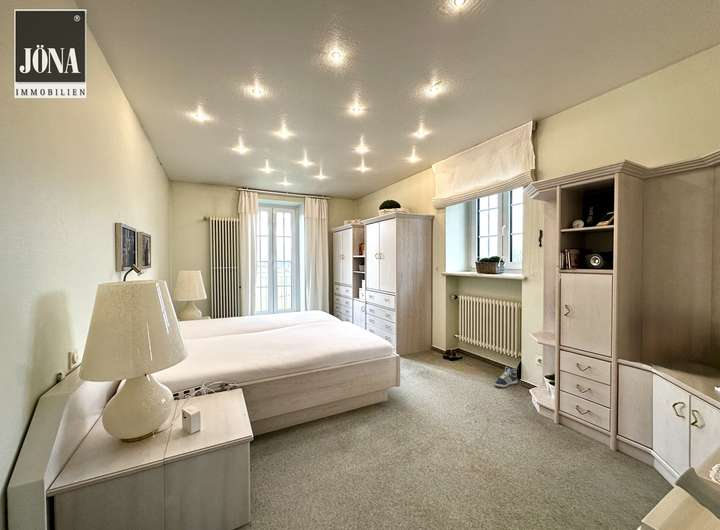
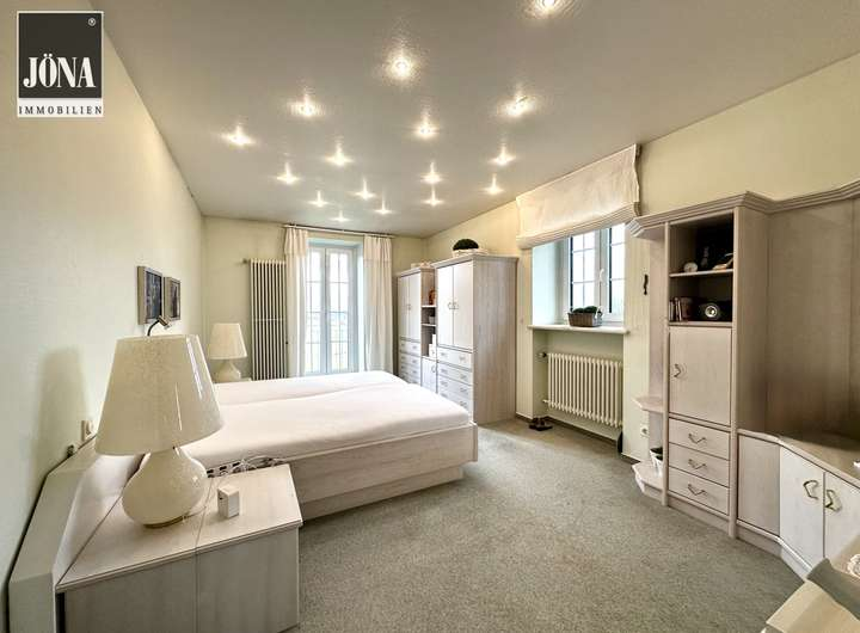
- sneaker (505, 376)
